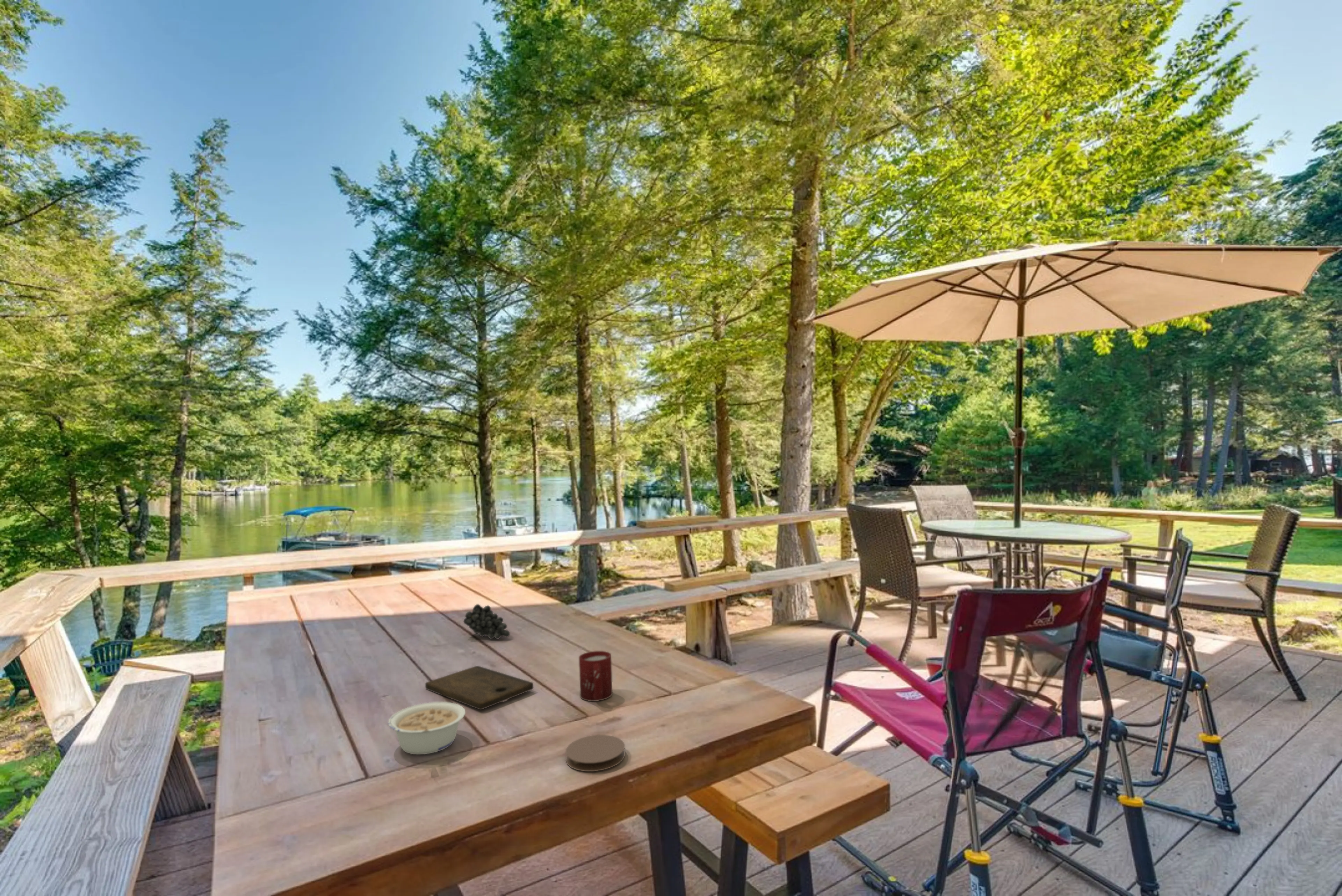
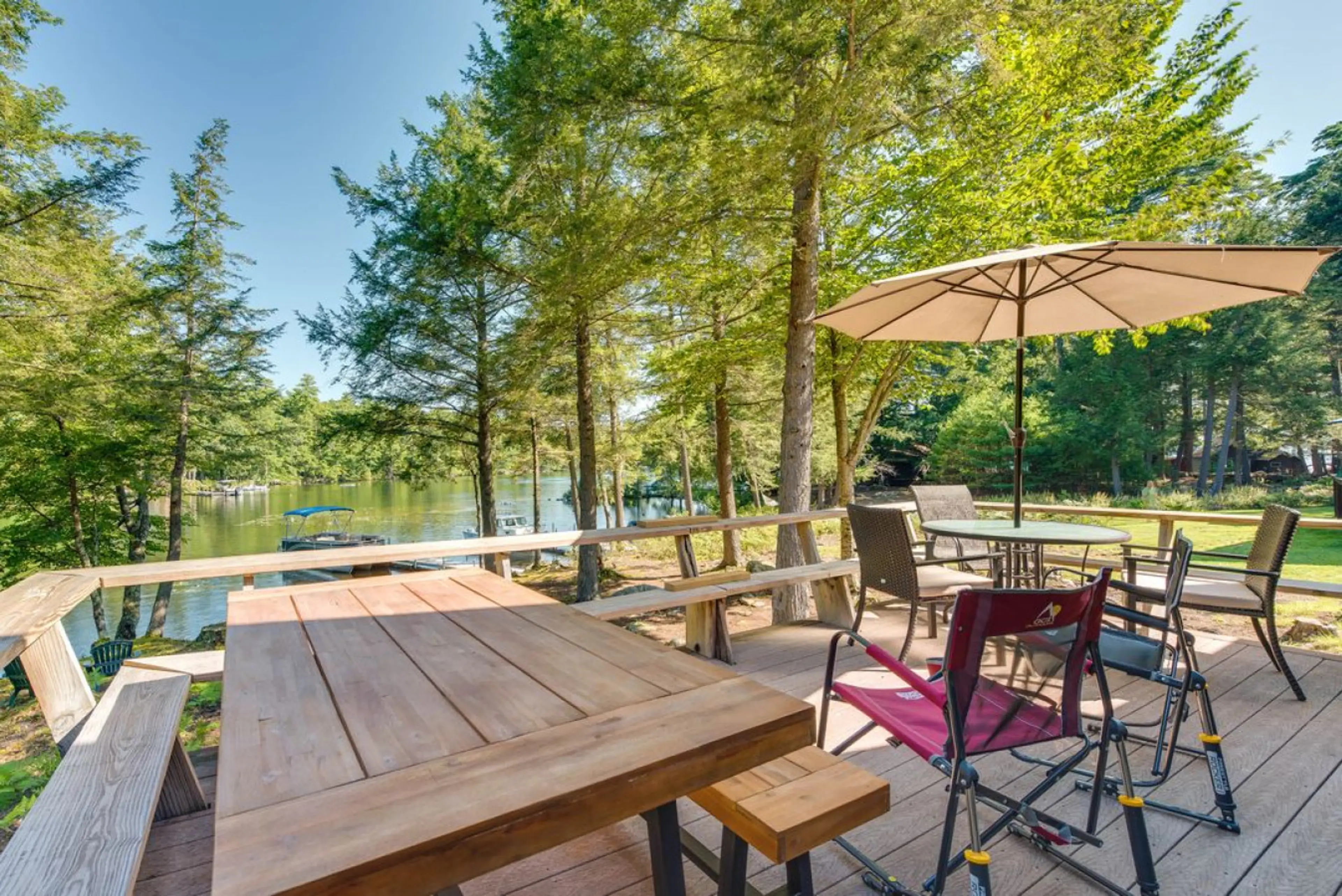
- fruit (485, 621)
- cup (596, 678)
- cutting board (479, 686)
- coaster (596, 752)
- legume (430, 727)
